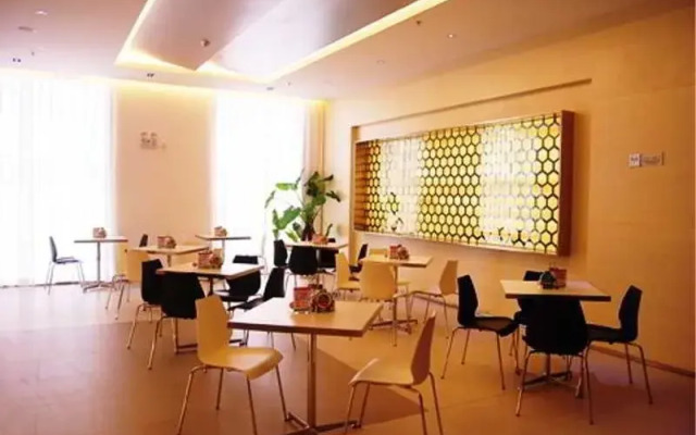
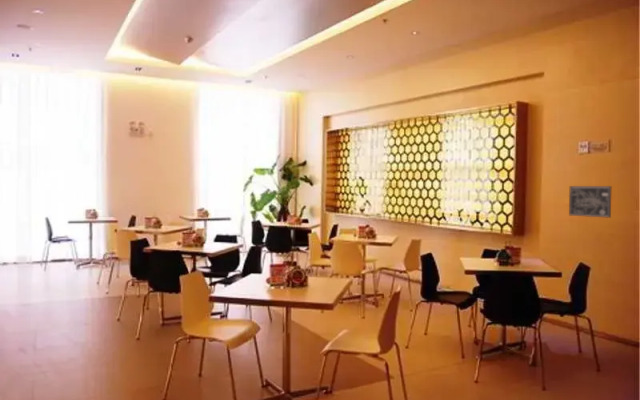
+ wall art (589, 201)
